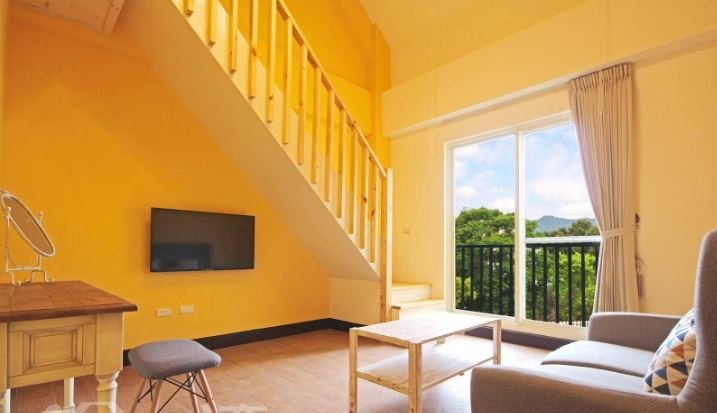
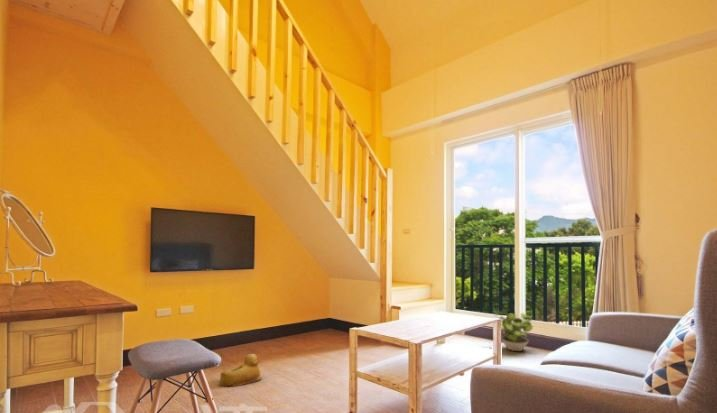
+ rubber duck (241, 368)
+ potted plant (512, 329)
